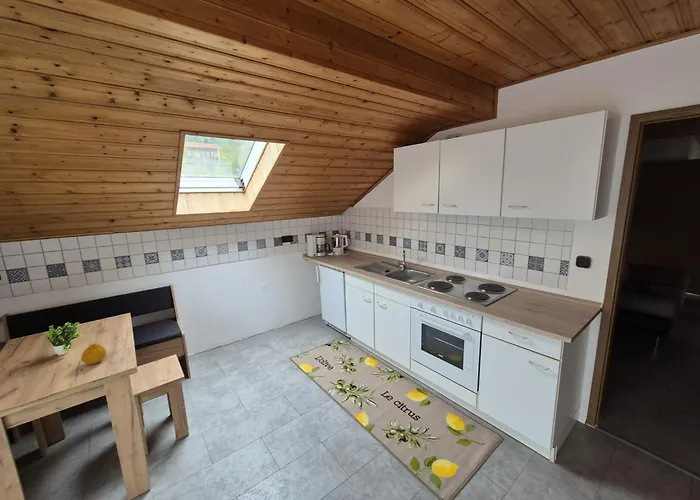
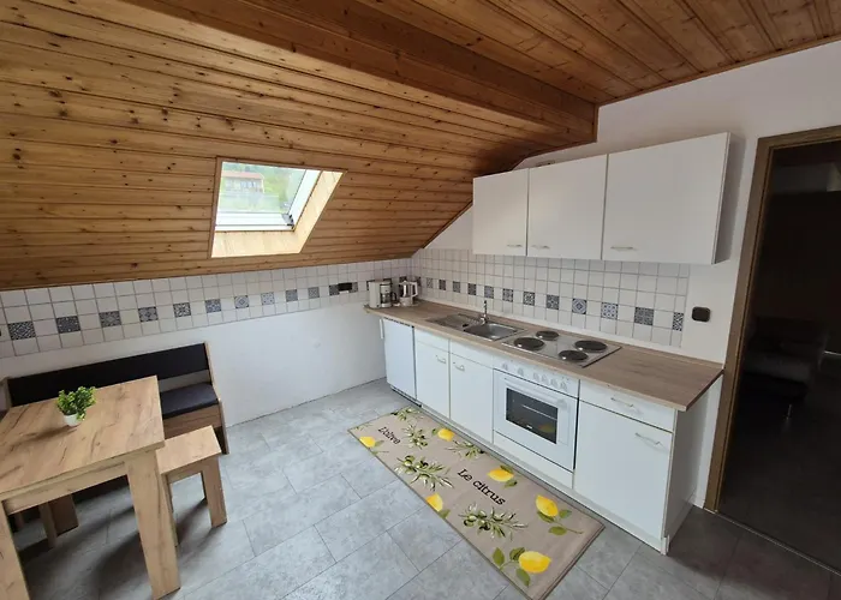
- fruit (93, 353)
